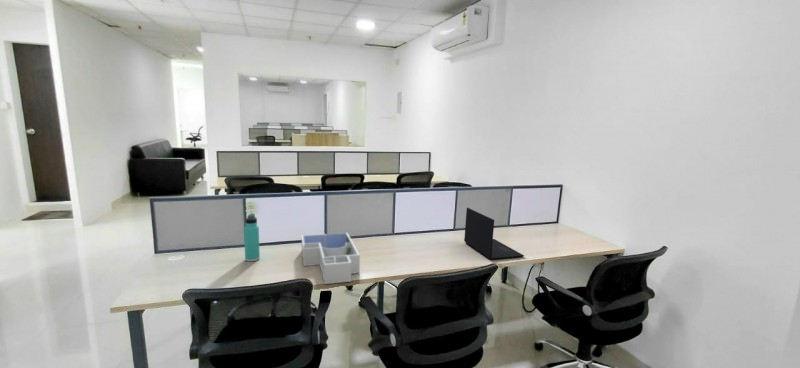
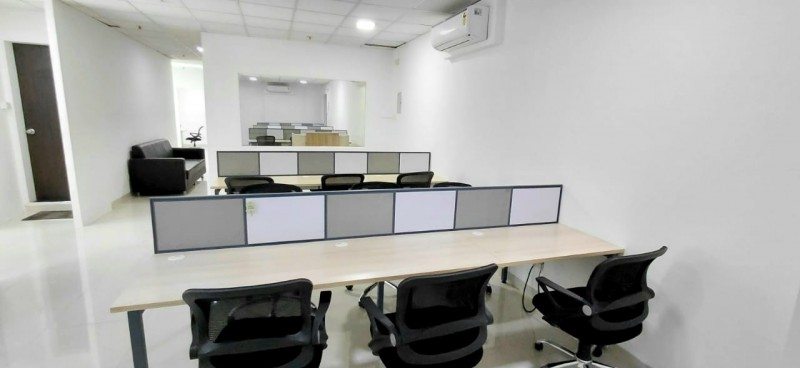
- desk organizer (329, 255)
- laptop (492, 231)
- thermos bottle (251, 237)
